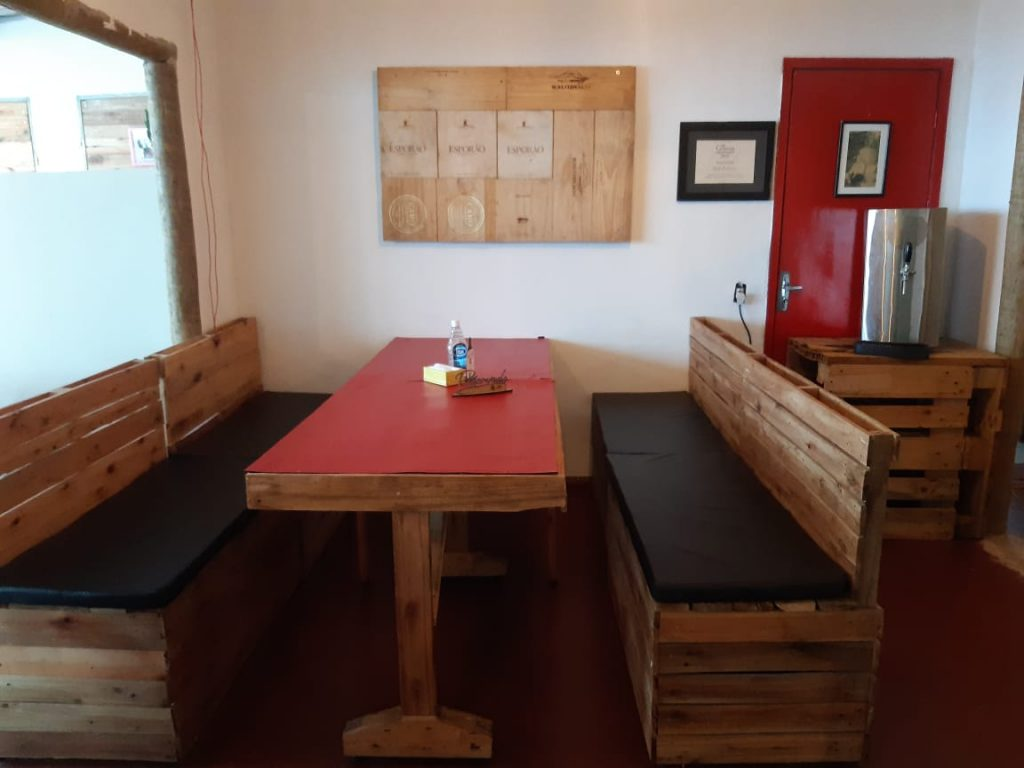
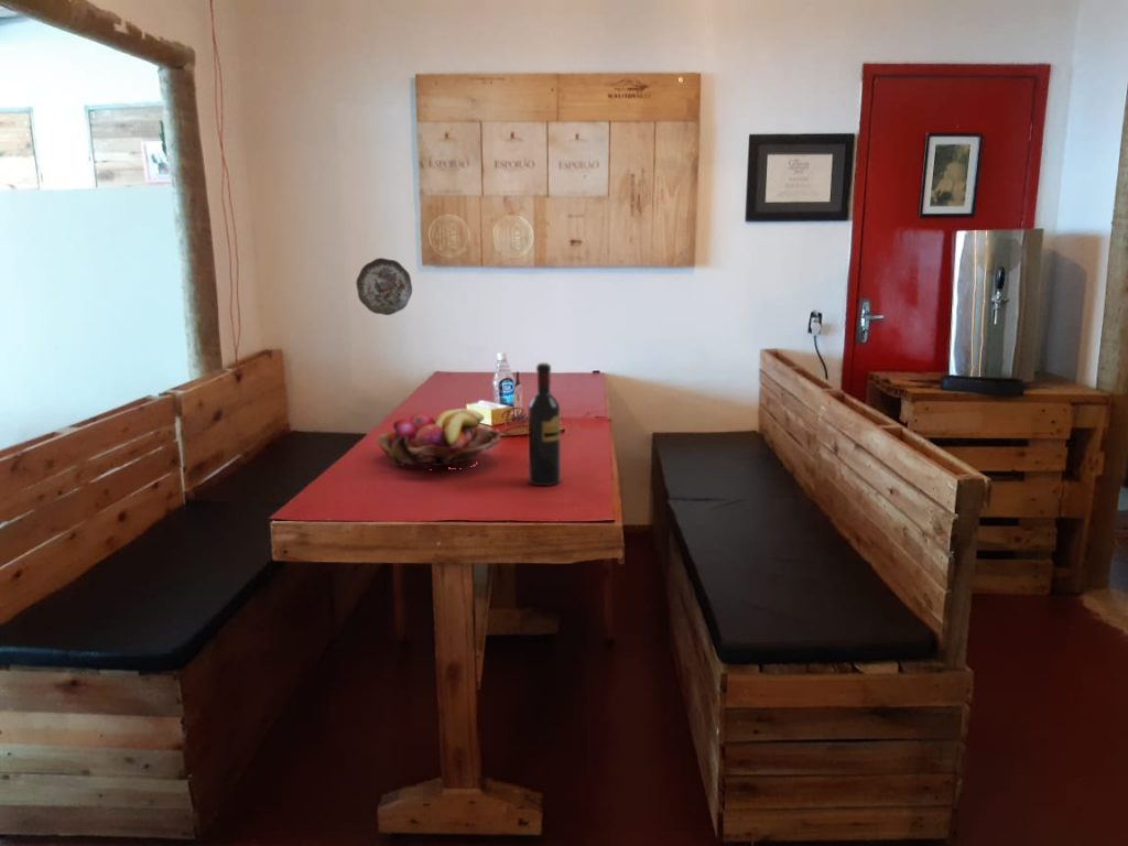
+ wine bottle (544, 423)
+ decorative plate (384, 286)
+ fruit basket (440, 436)
